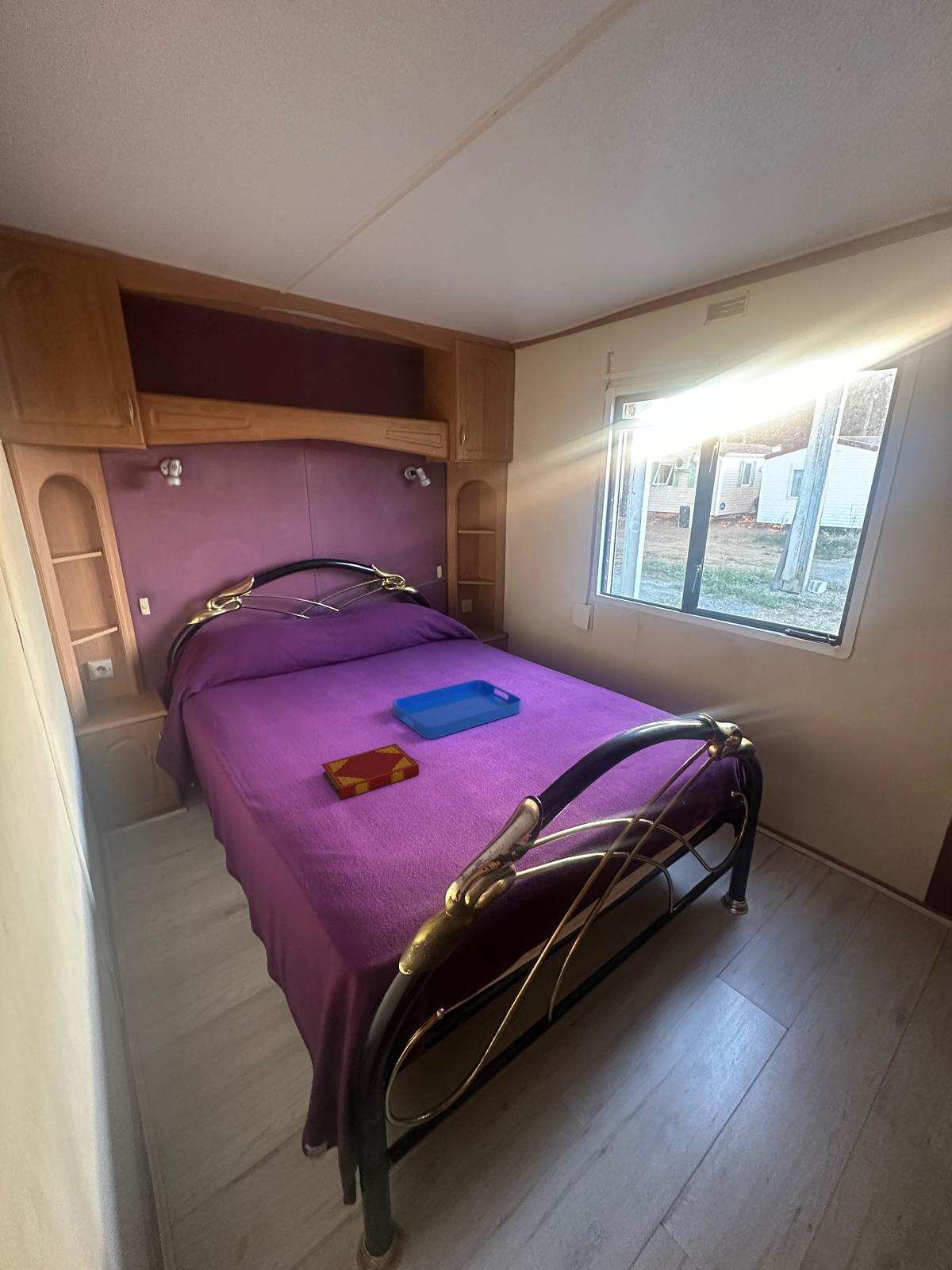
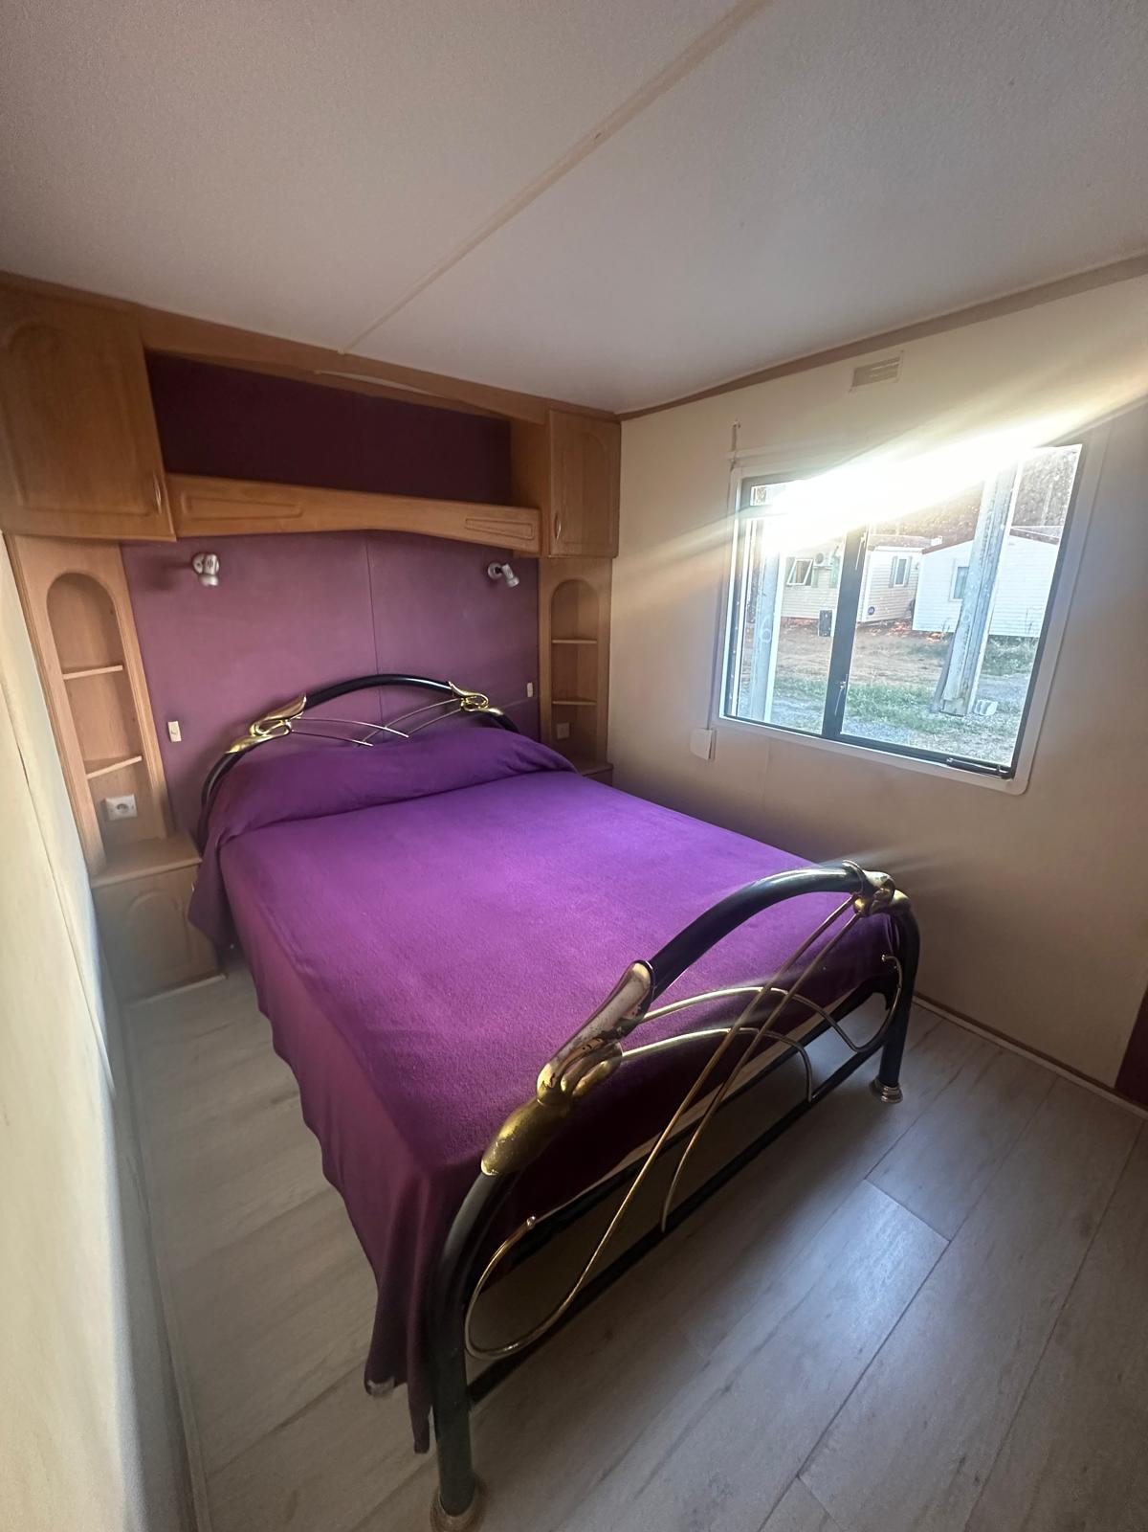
- hardback book (370, 769)
- serving tray (457, 706)
